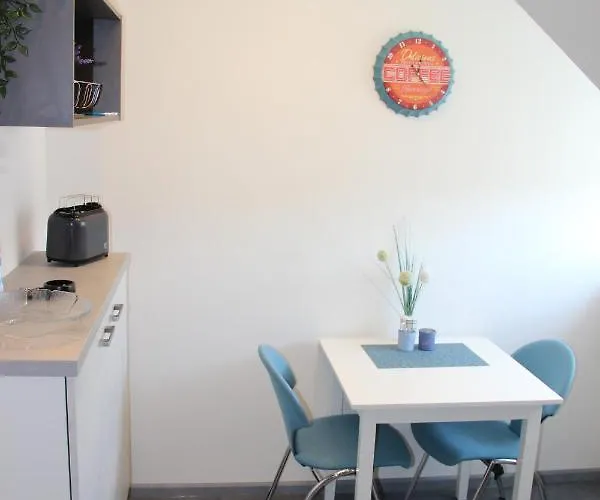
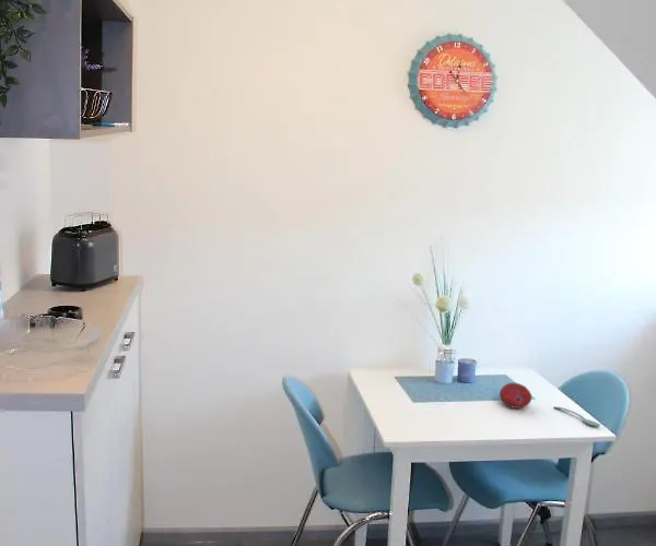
+ spoon (575, 414)
+ fruit (514, 394)
